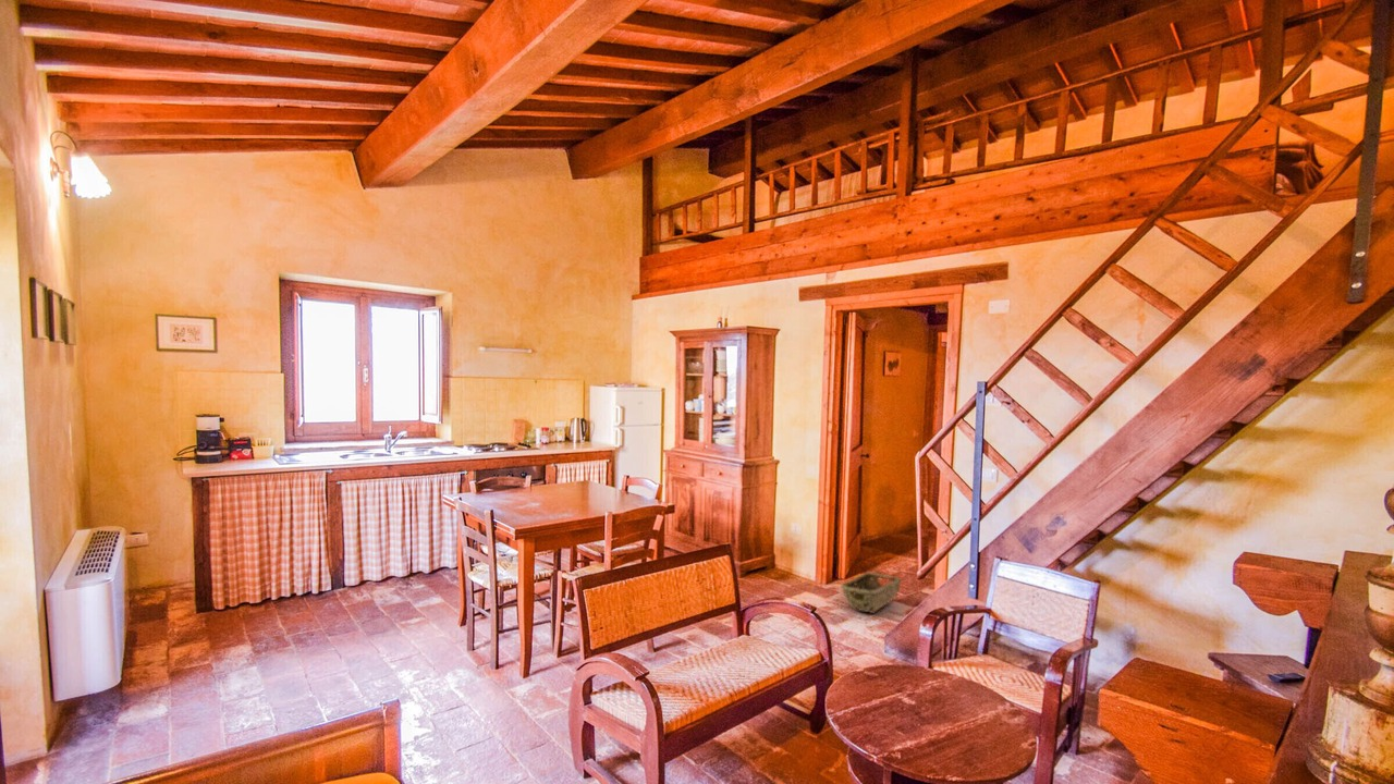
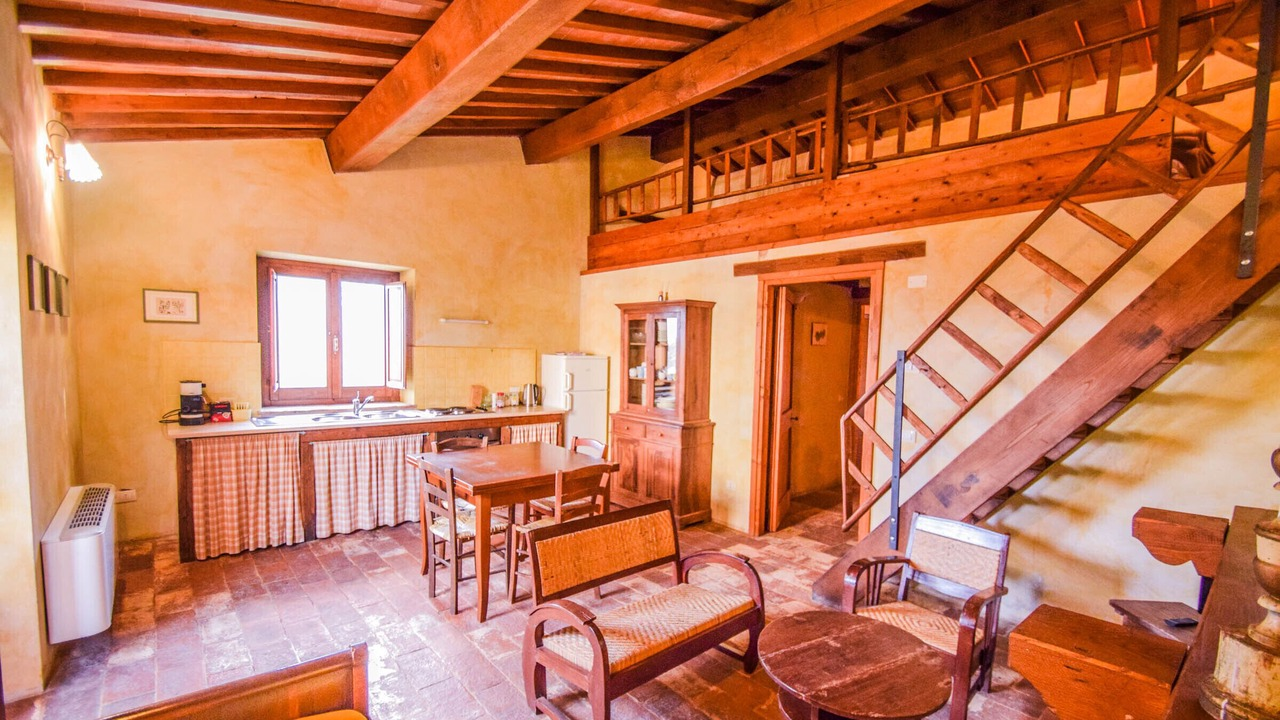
- woven basket (870, 592)
